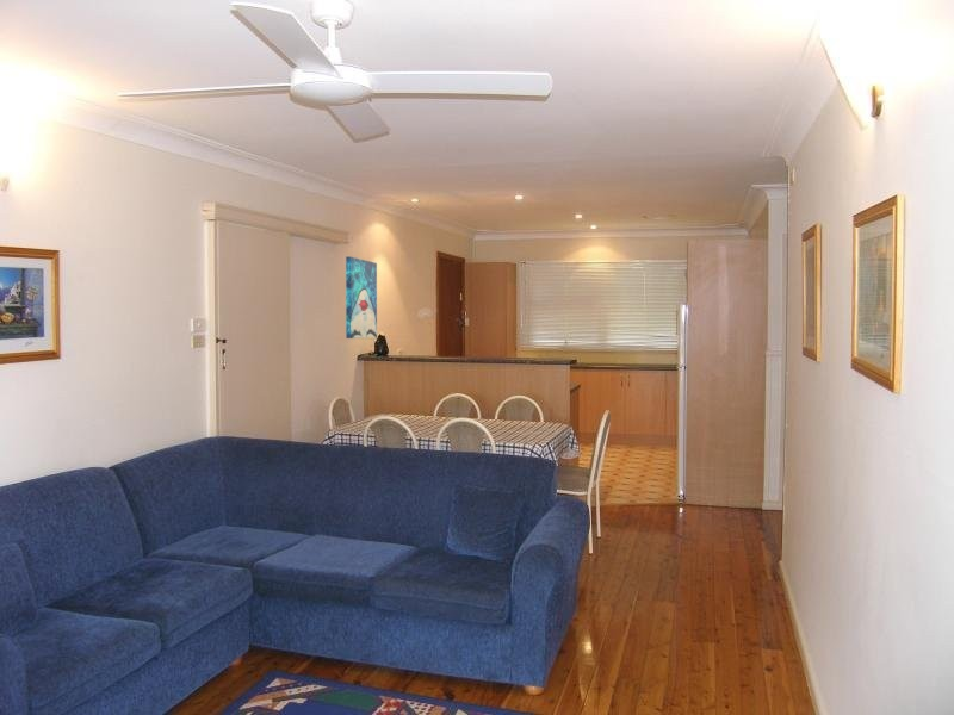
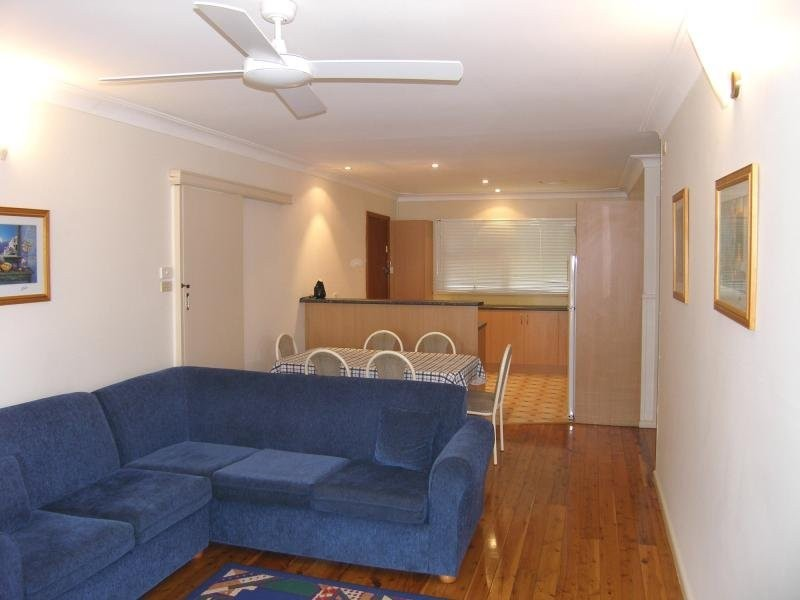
- wall art (361, 299)
